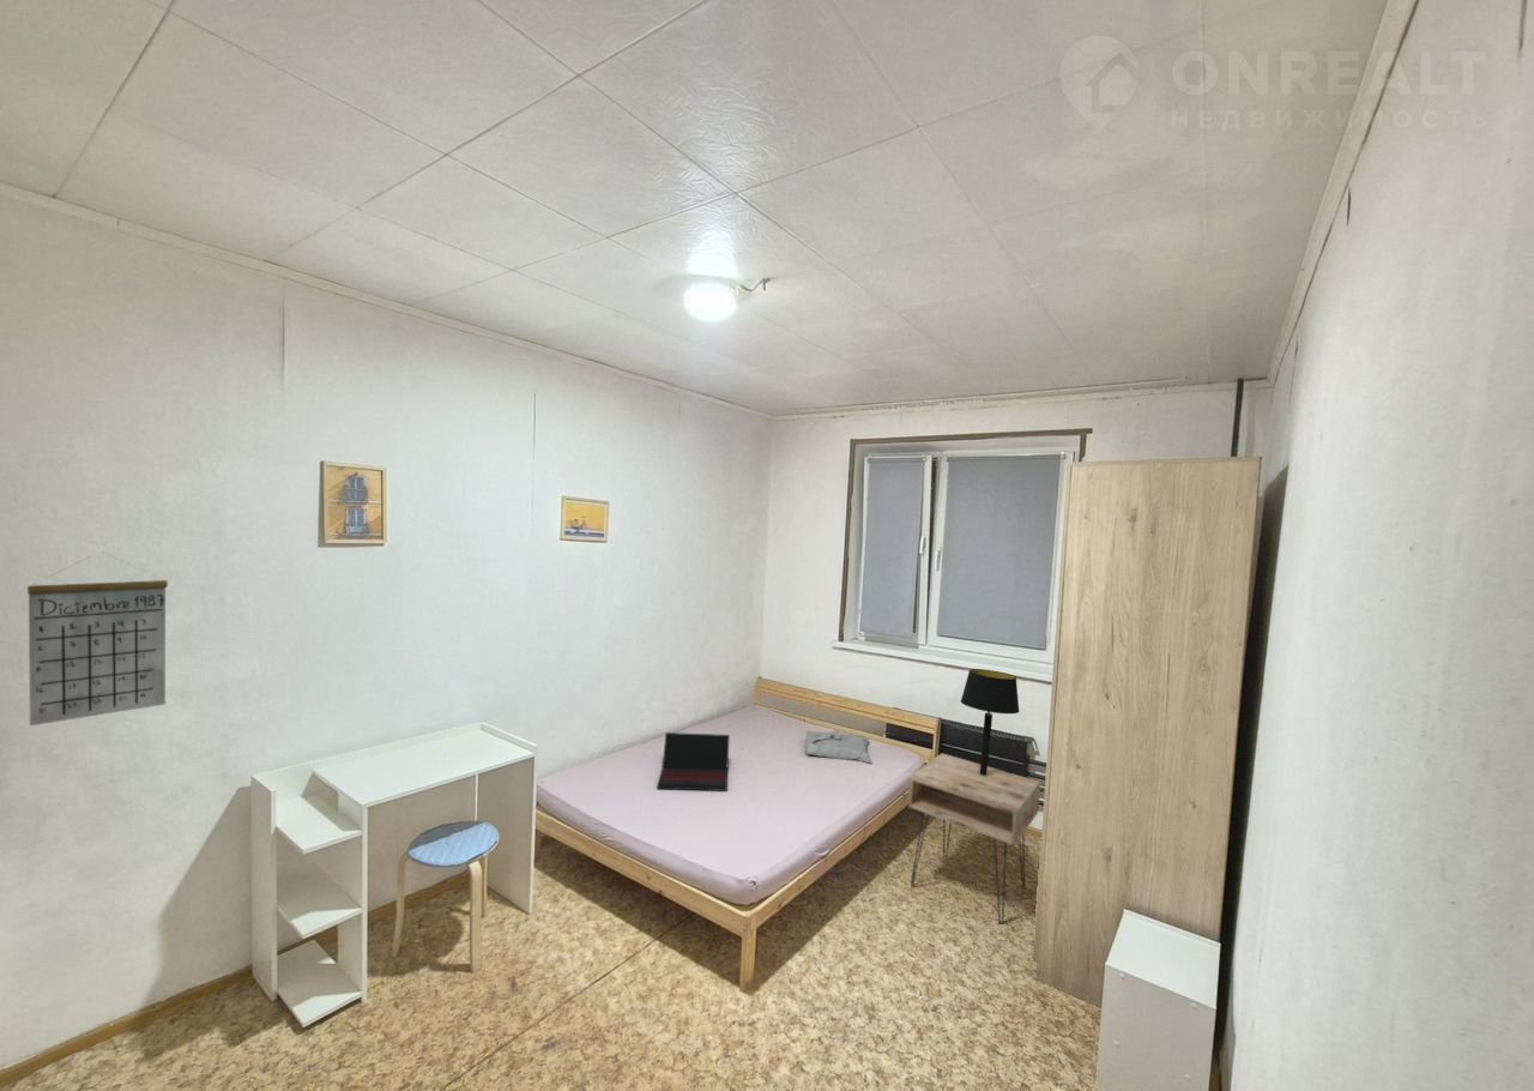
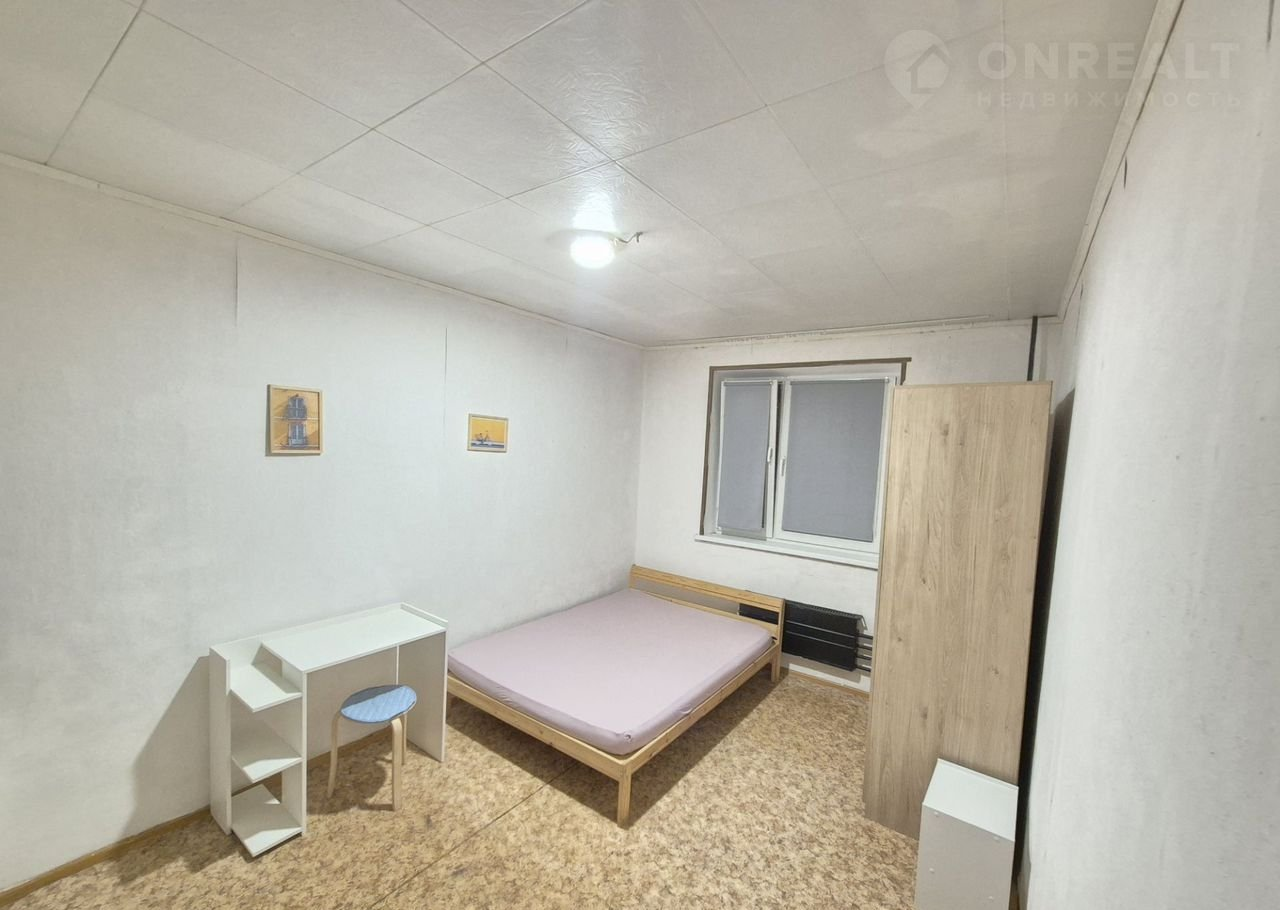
- table lamp (986, 724)
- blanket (838, 742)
- nightstand (973, 830)
- calendar (101, 633)
- laptop (695, 759)
